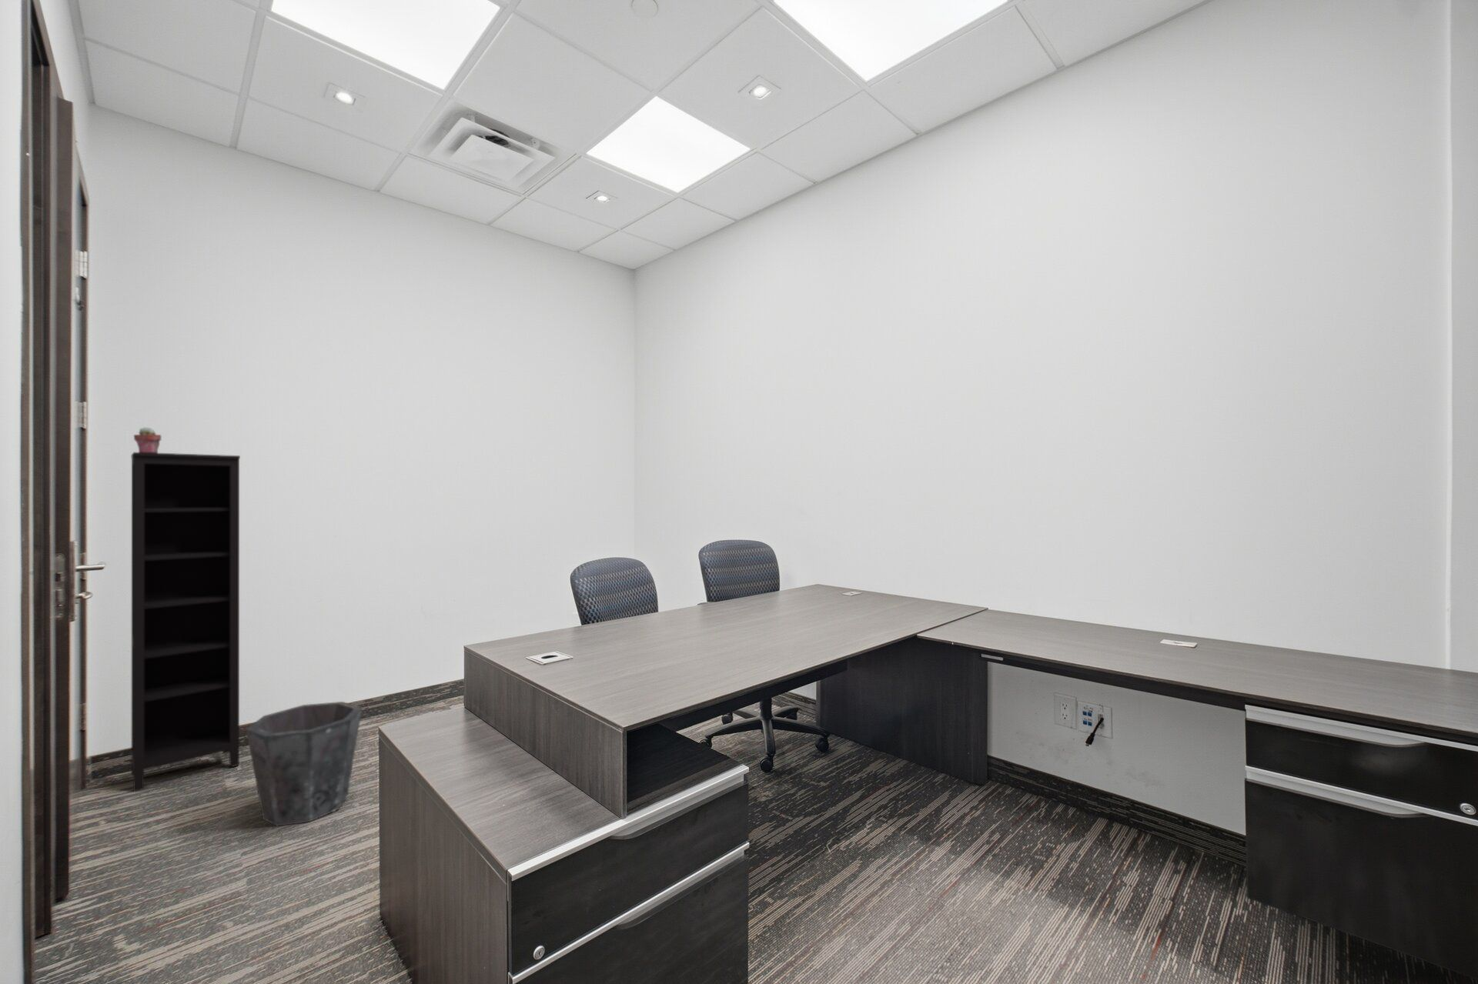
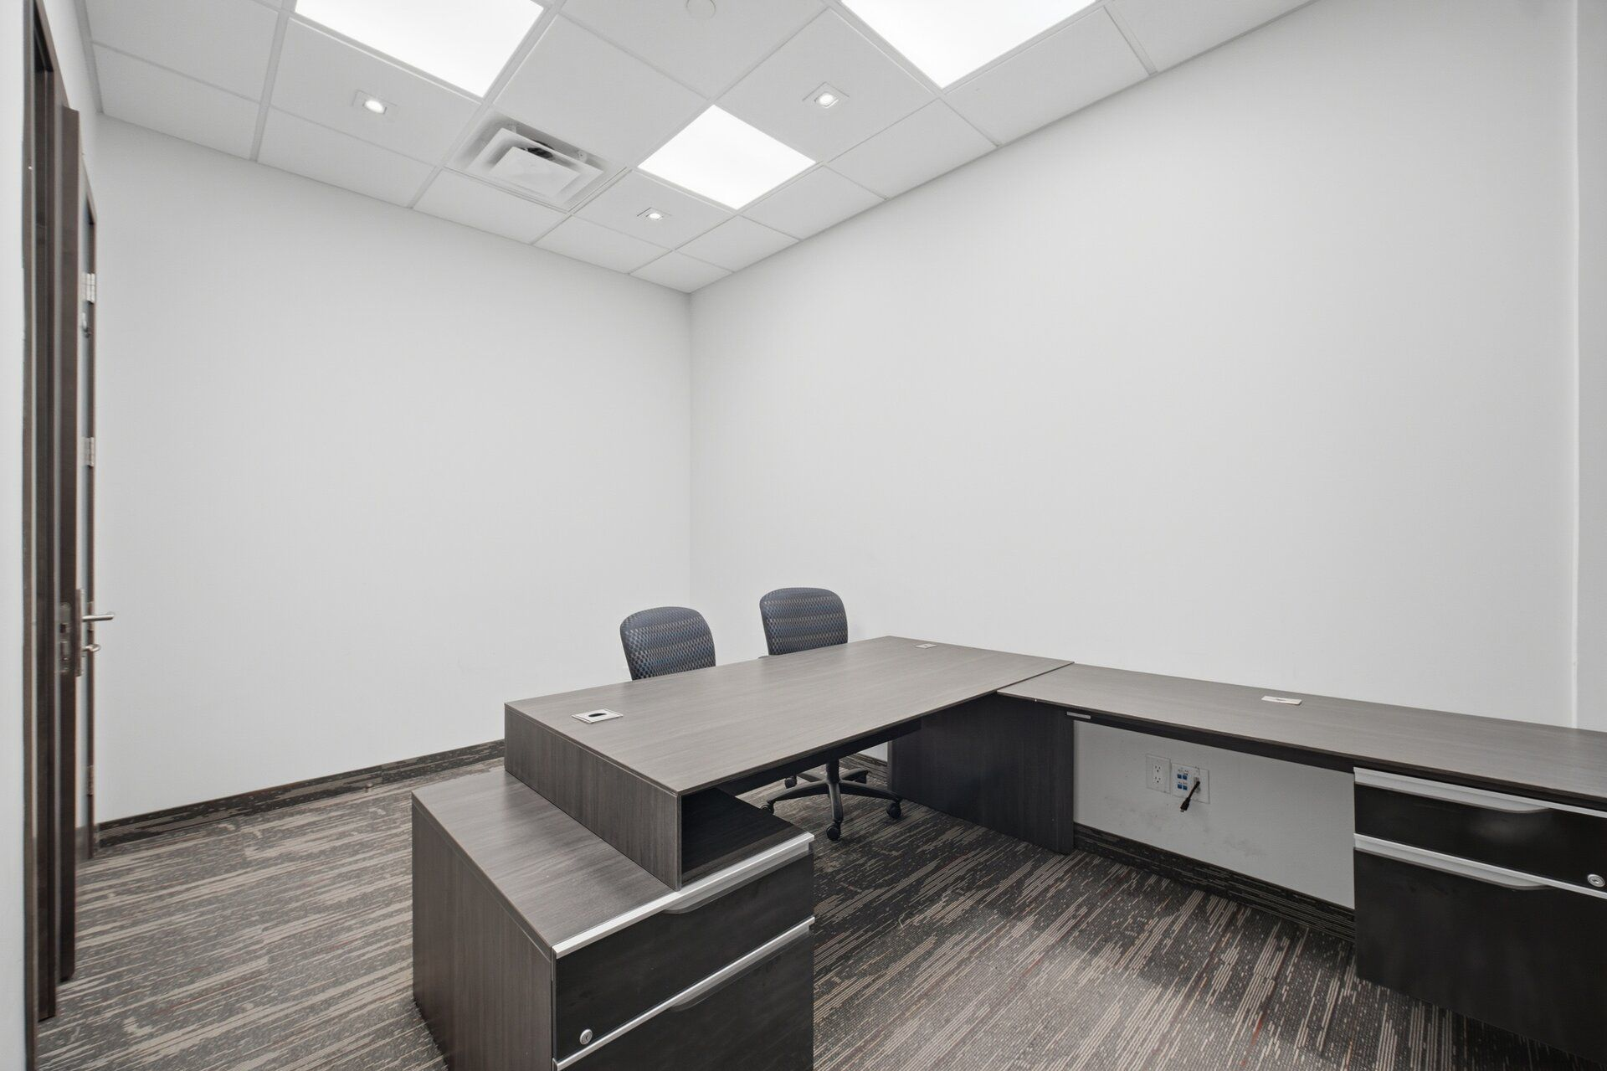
- bookcase (186, 612)
- potted succulent (147, 439)
- waste bin (307, 762)
